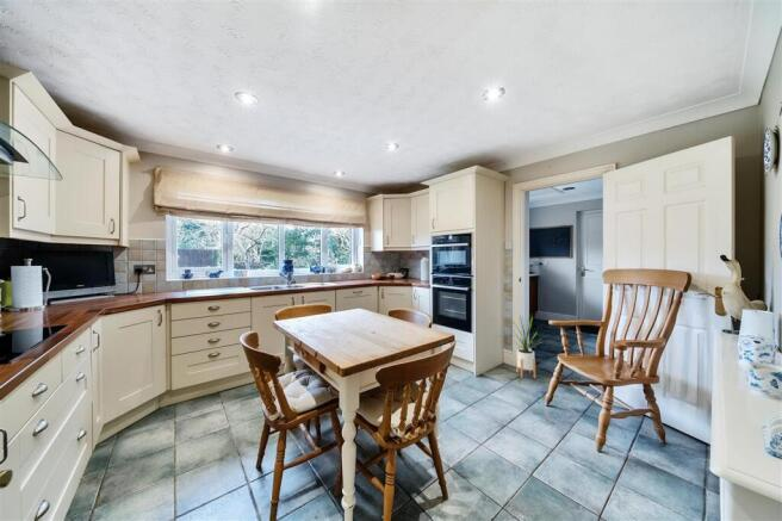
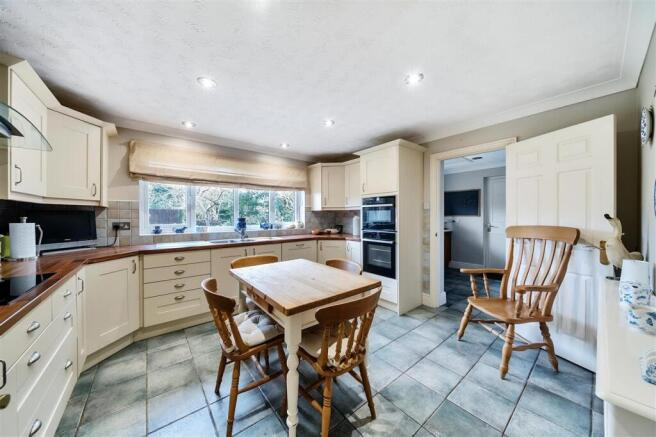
- house plant (526, 343)
